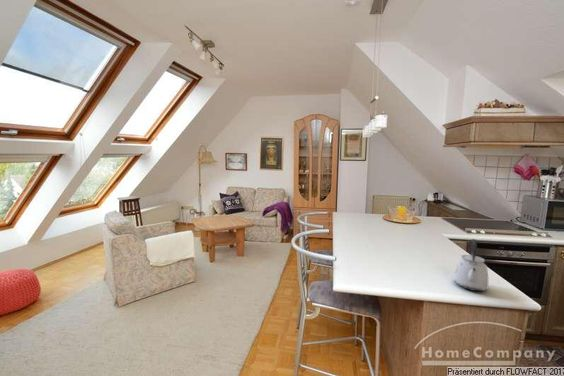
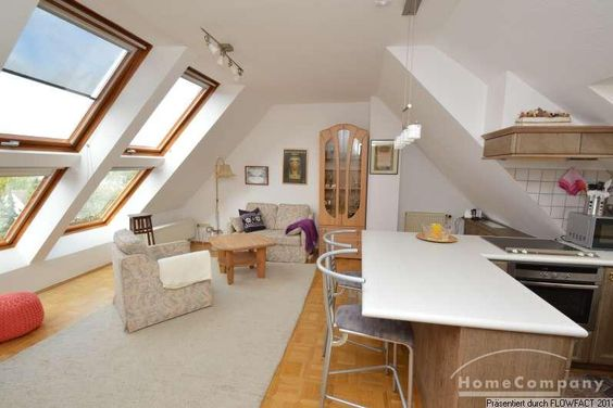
- kettle (472, 265)
